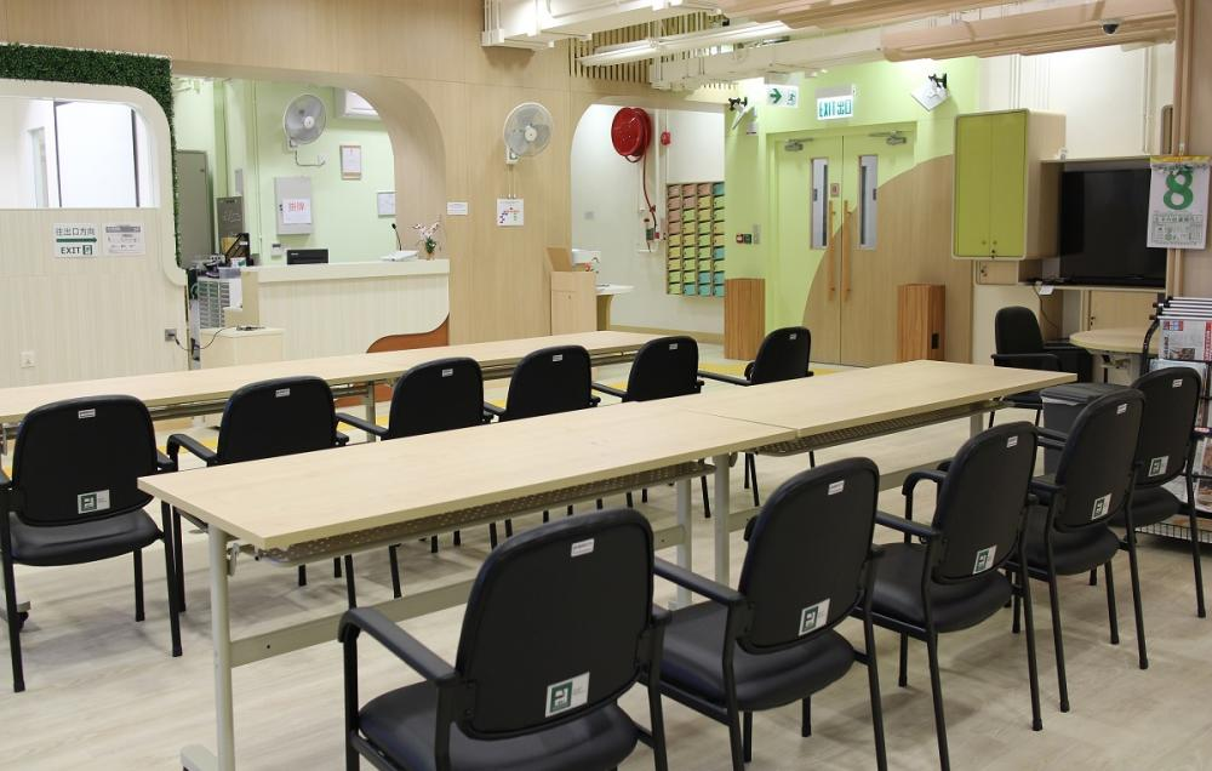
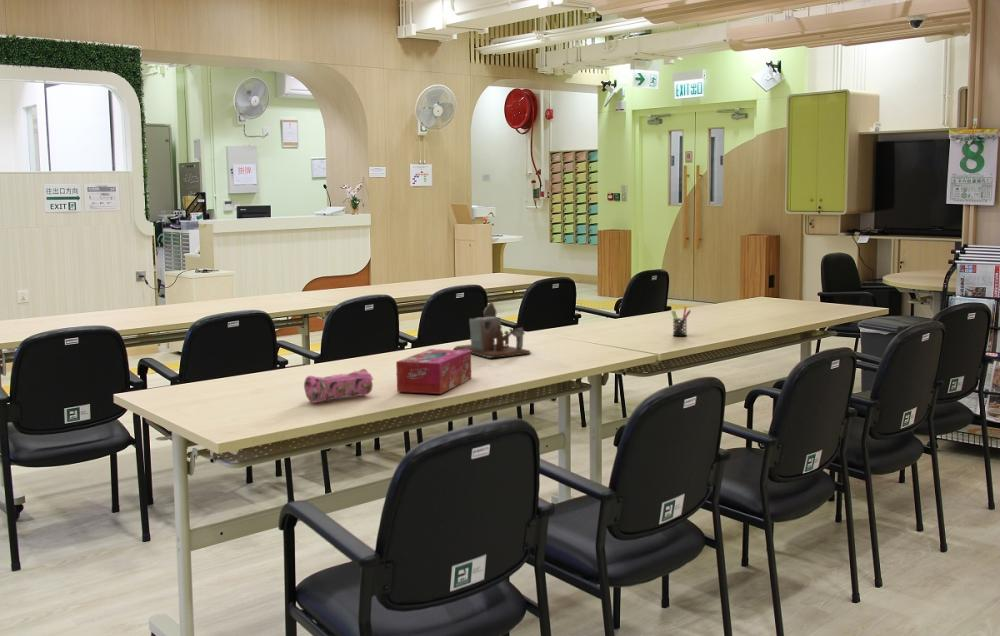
+ tissue box (435, 370)
+ desk organizer (491, 327)
+ pen holder (679, 320)
+ pencil case (339, 385)
